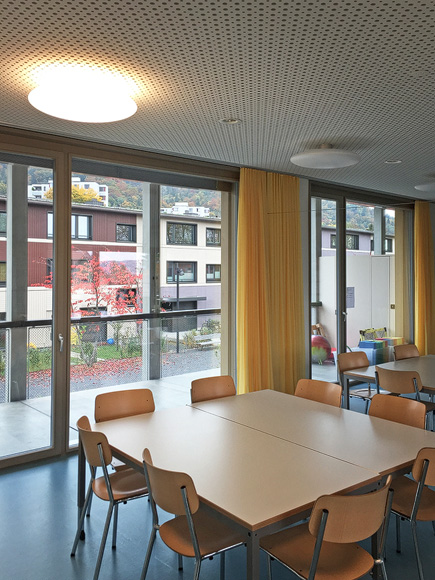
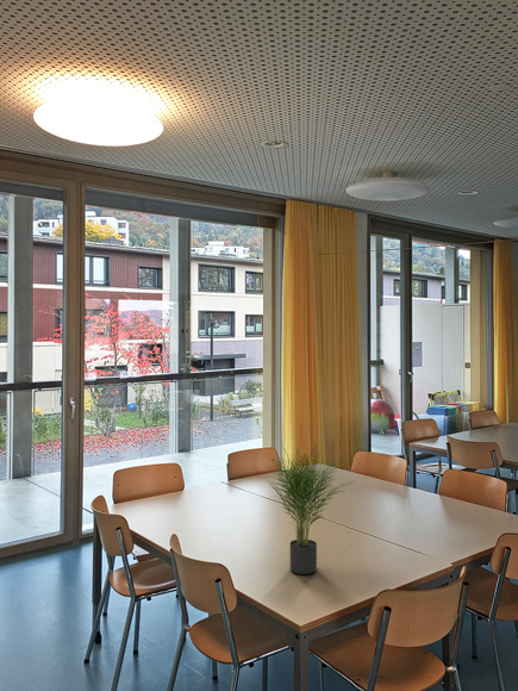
+ potted plant (308, 502)
